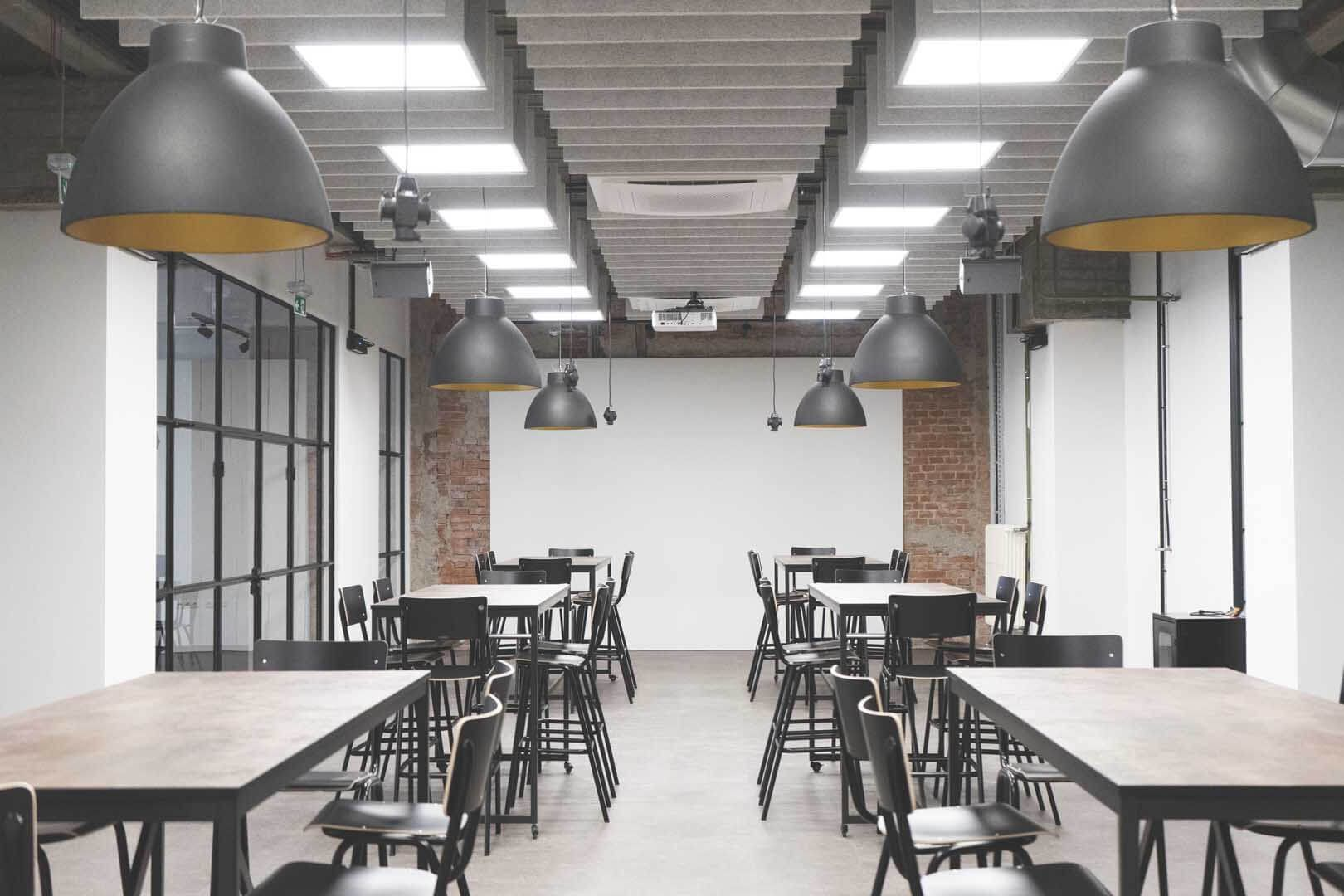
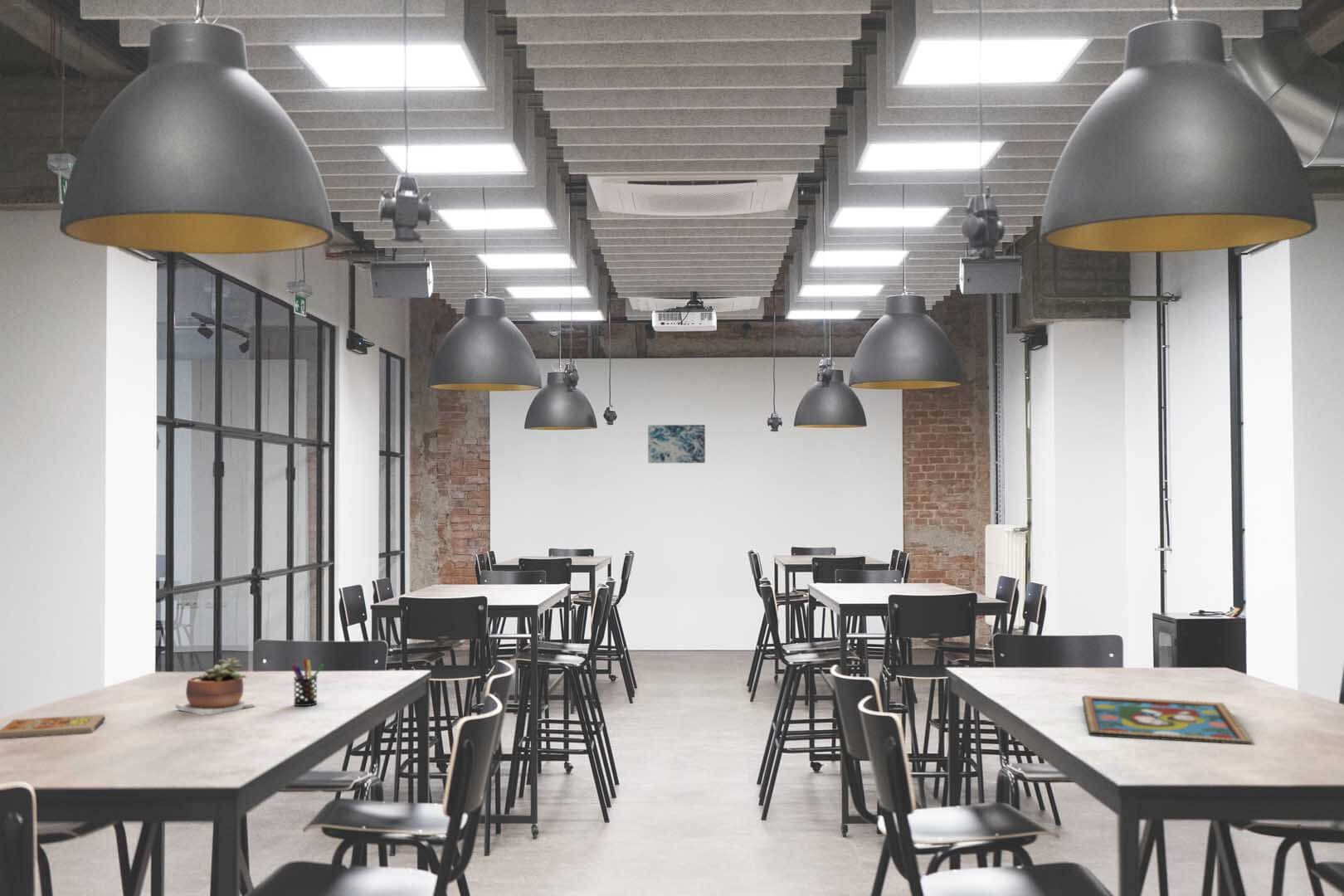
+ succulent plant (215, 683)
+ framed painting (1160, 718)
+ wall art (676, 444)
+ notebook (51, 726)
+ pen holder (308, 680)
